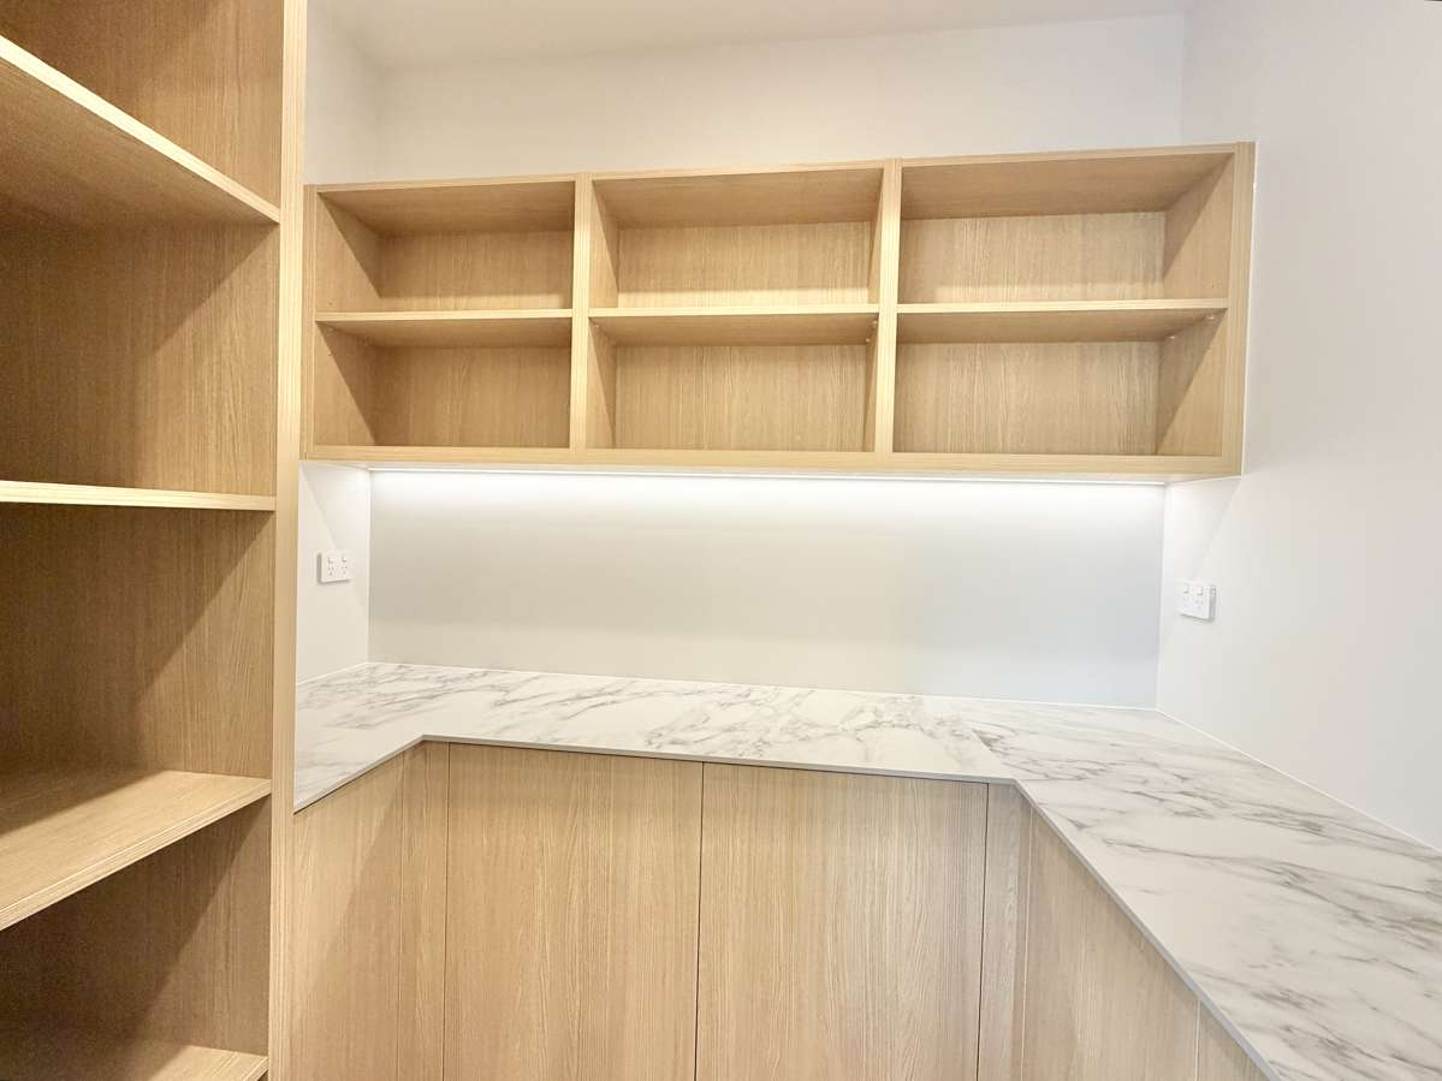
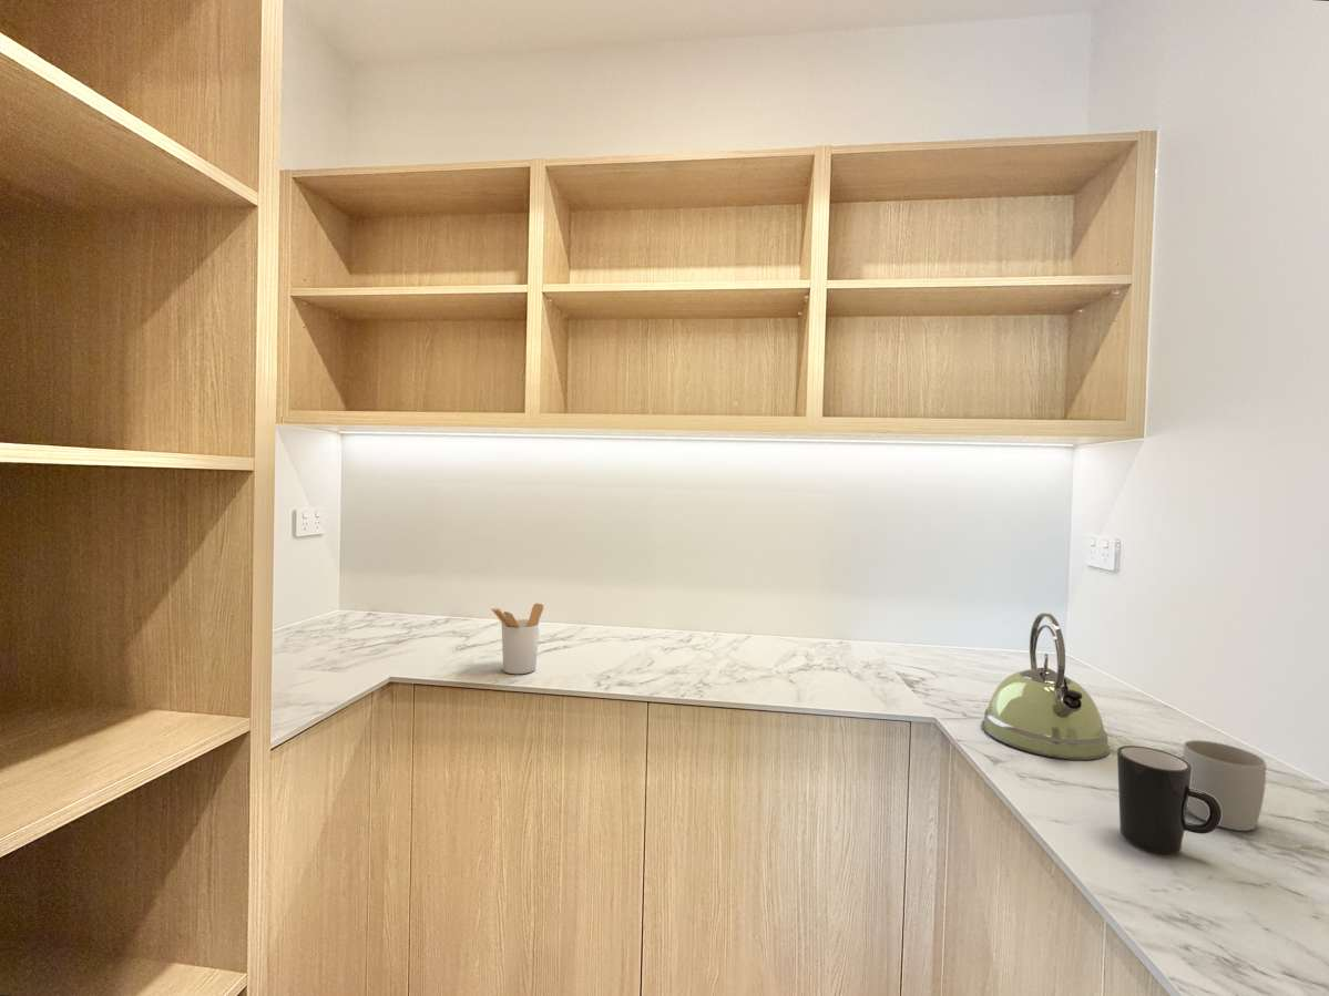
+ mug (1166, 803)
+ kettle (1047, 677)
+ mug (1205, 781)
+ utensil holder (514, 637)
